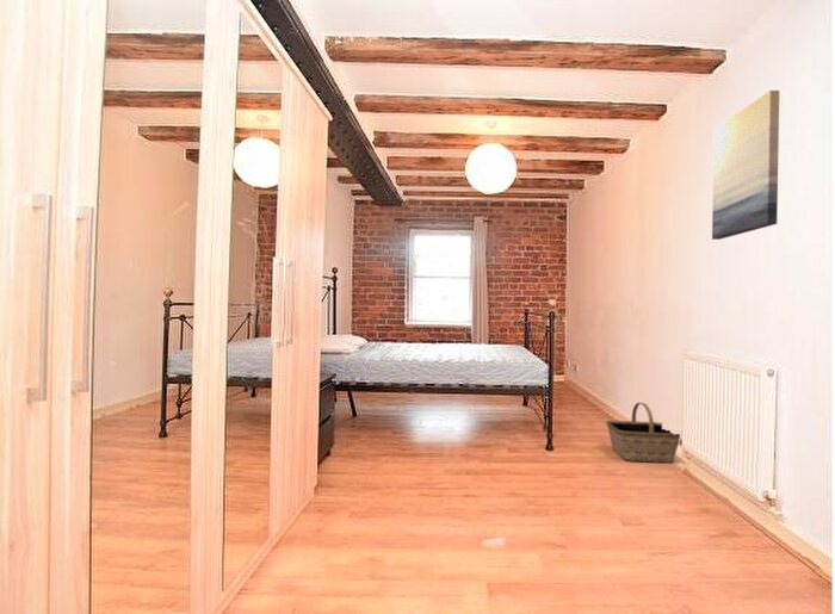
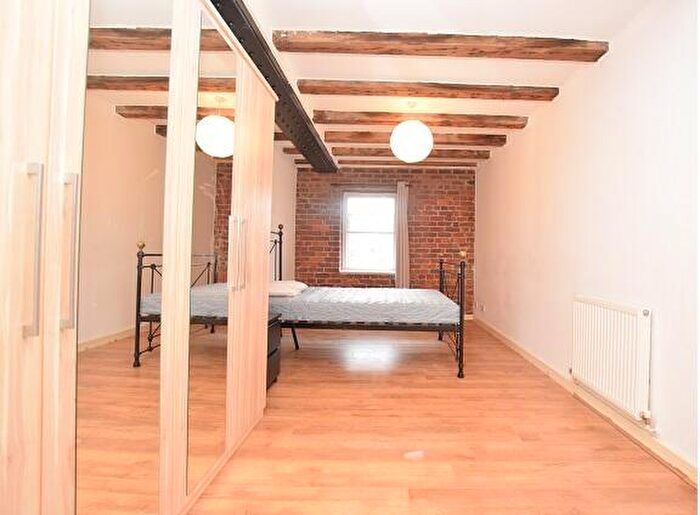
- basket (642, 429)
- wall art (742, 172)
